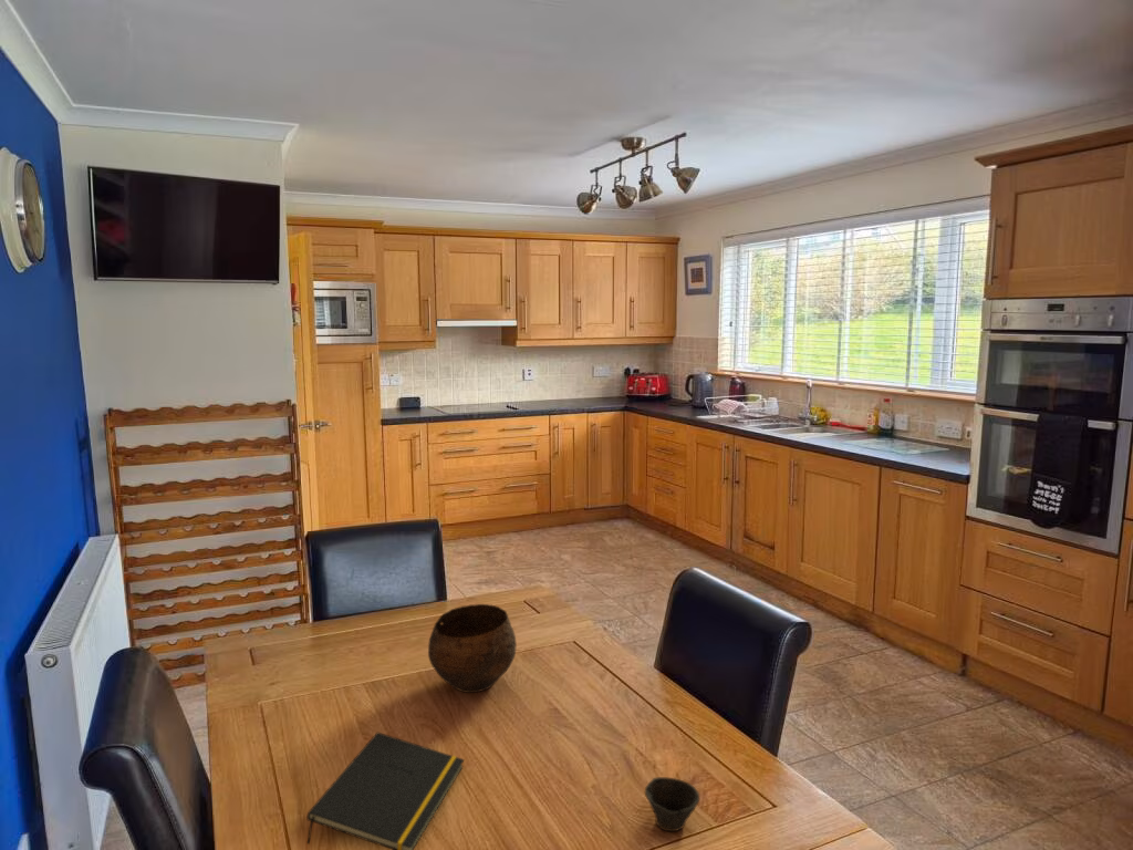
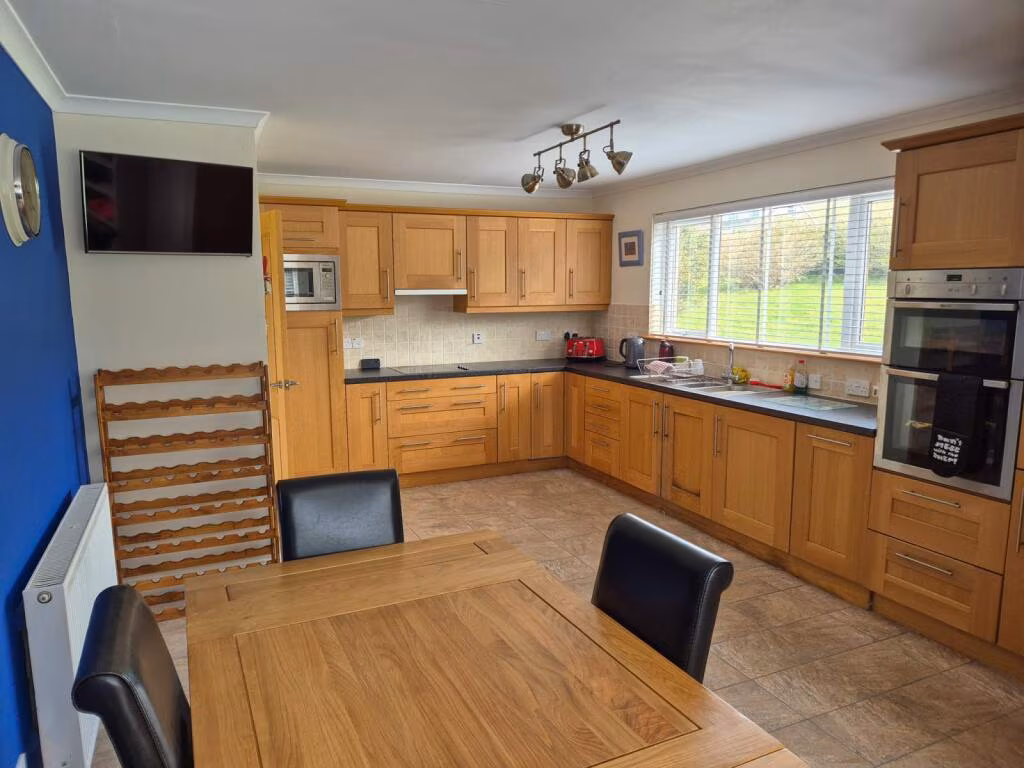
- notepad (392, 787)
- bowl (472, 649)
- cup (669, 805)
